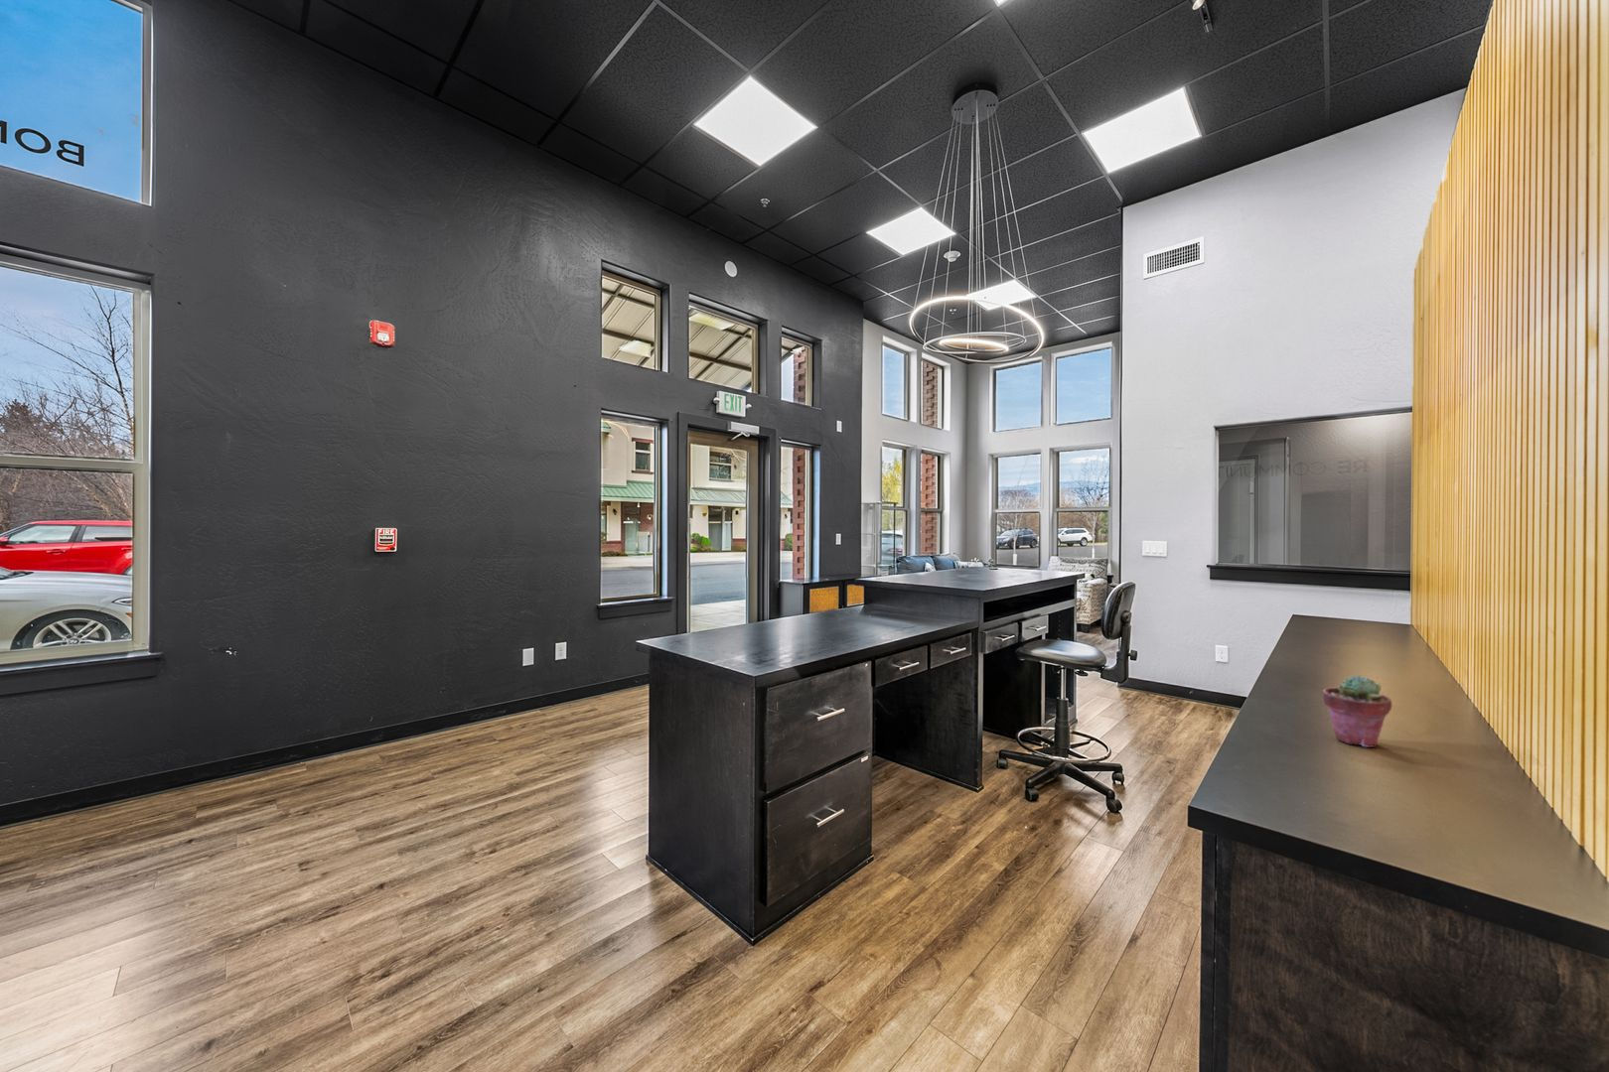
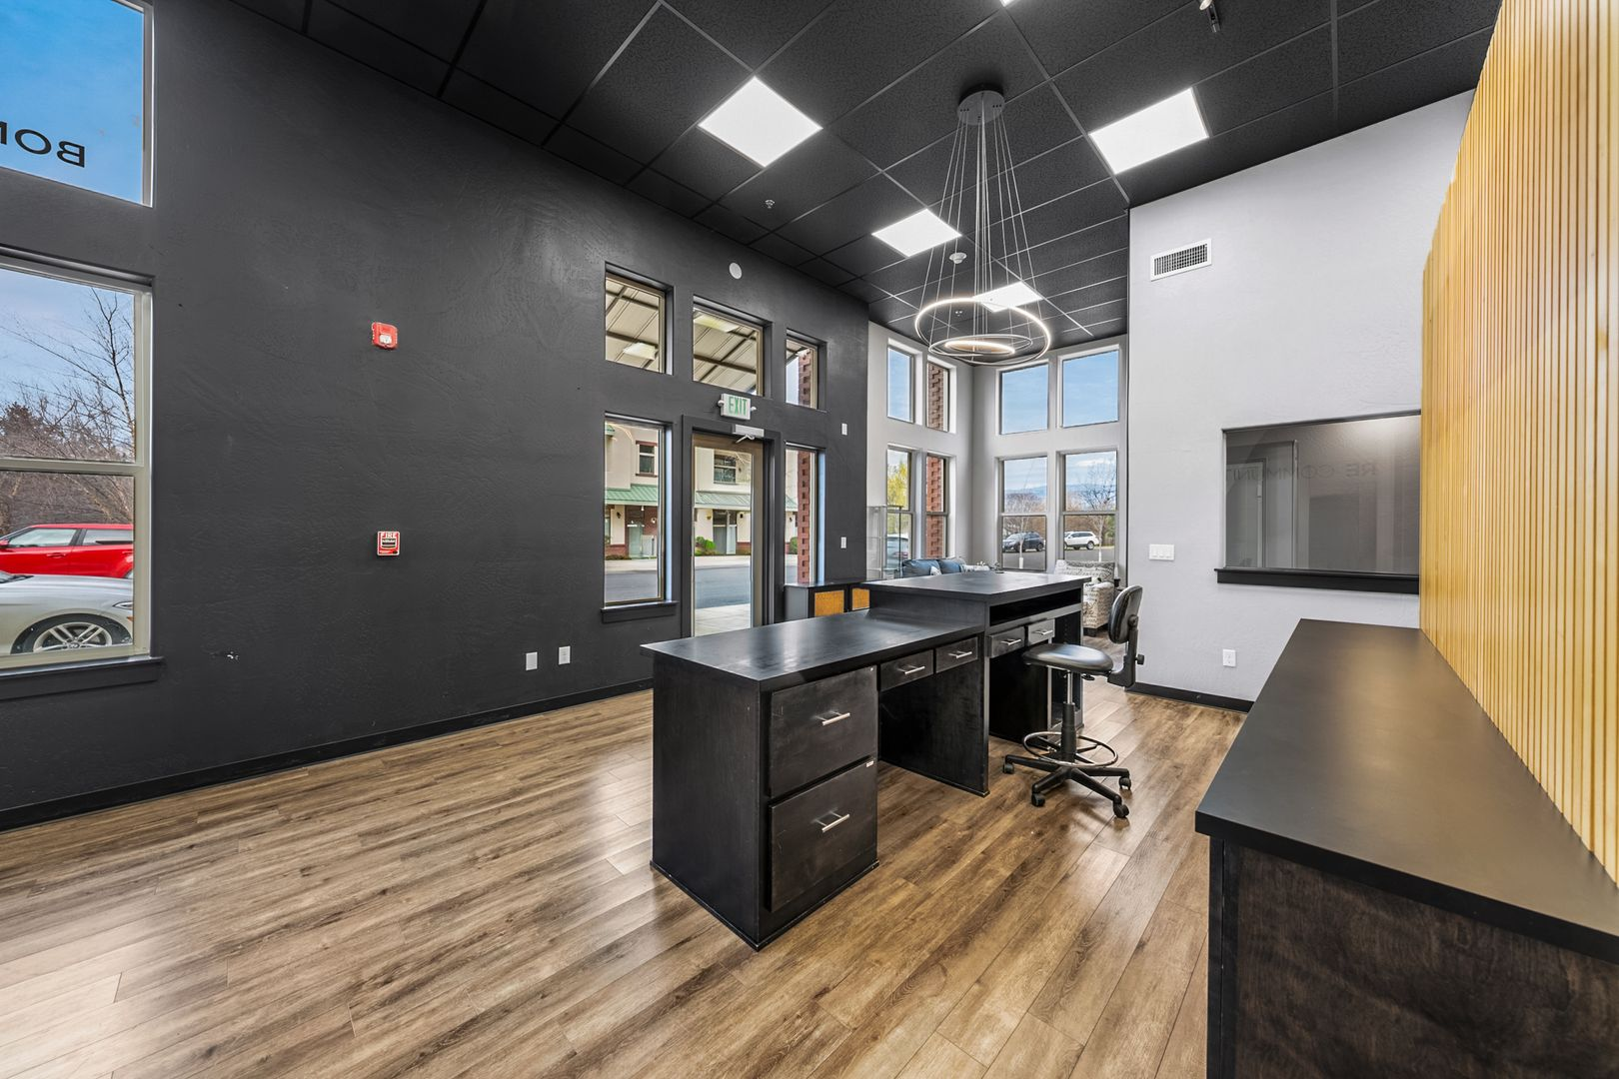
- potted succulent (1355, 708)
